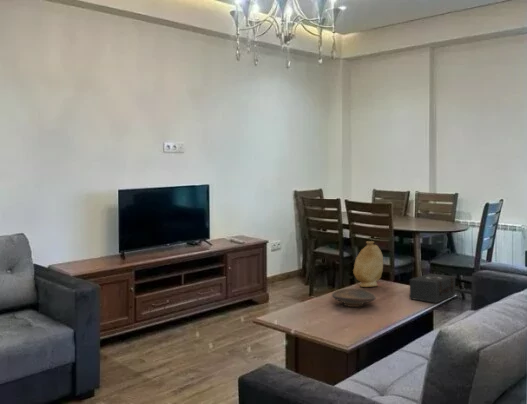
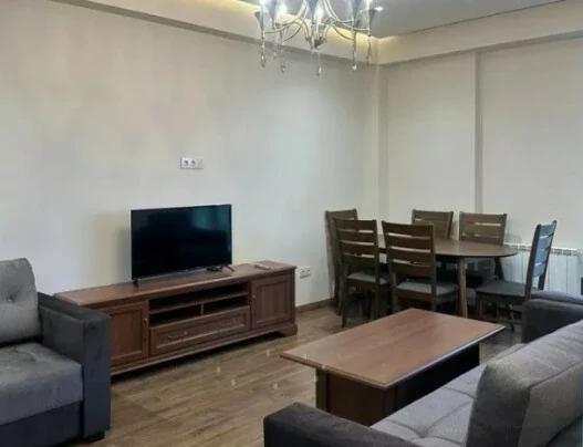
- decorative bowl (353, 298)
- first aid kit (433, 287)
- vase (368, 263)
